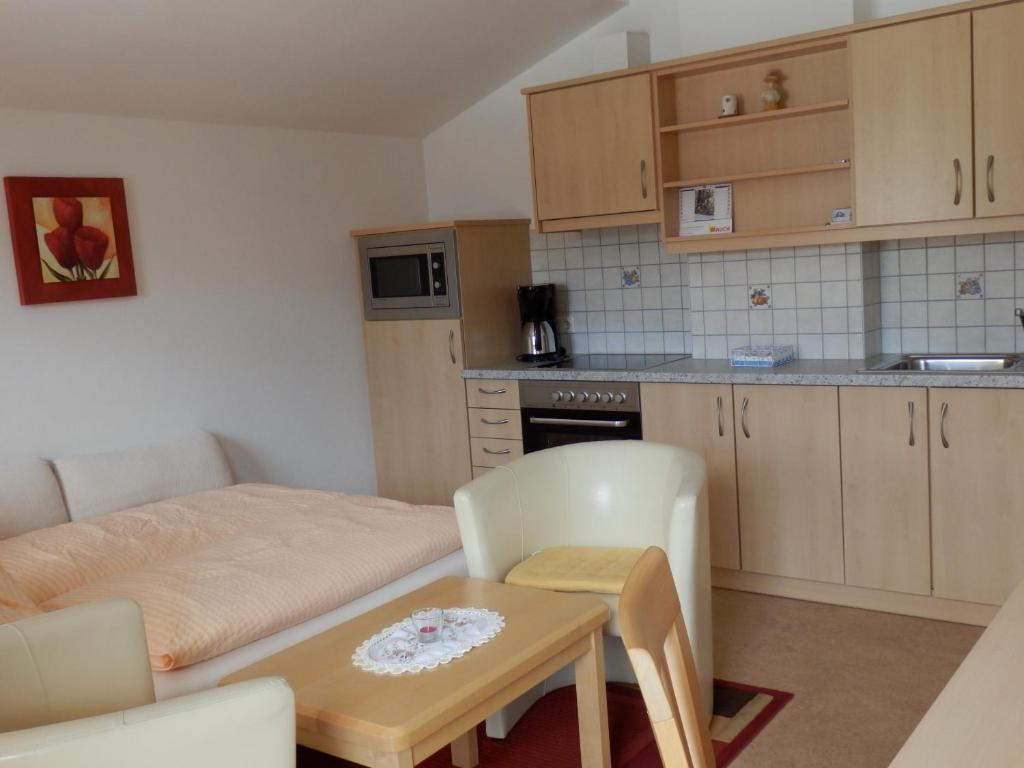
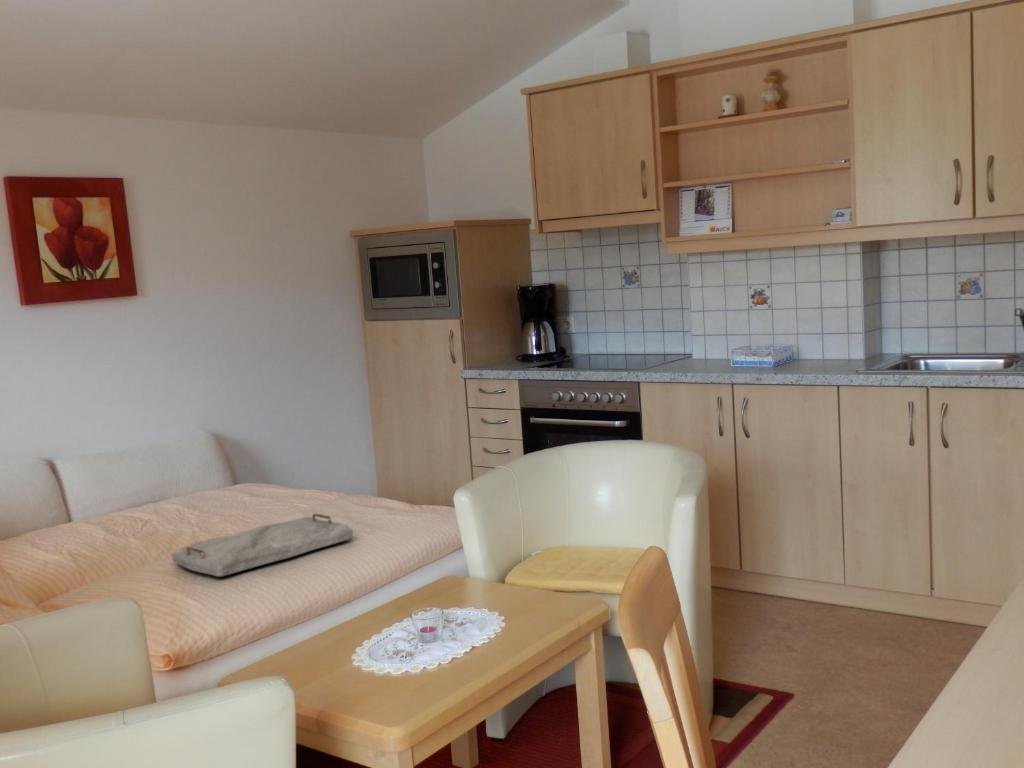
+ serving tray (258, 539)
